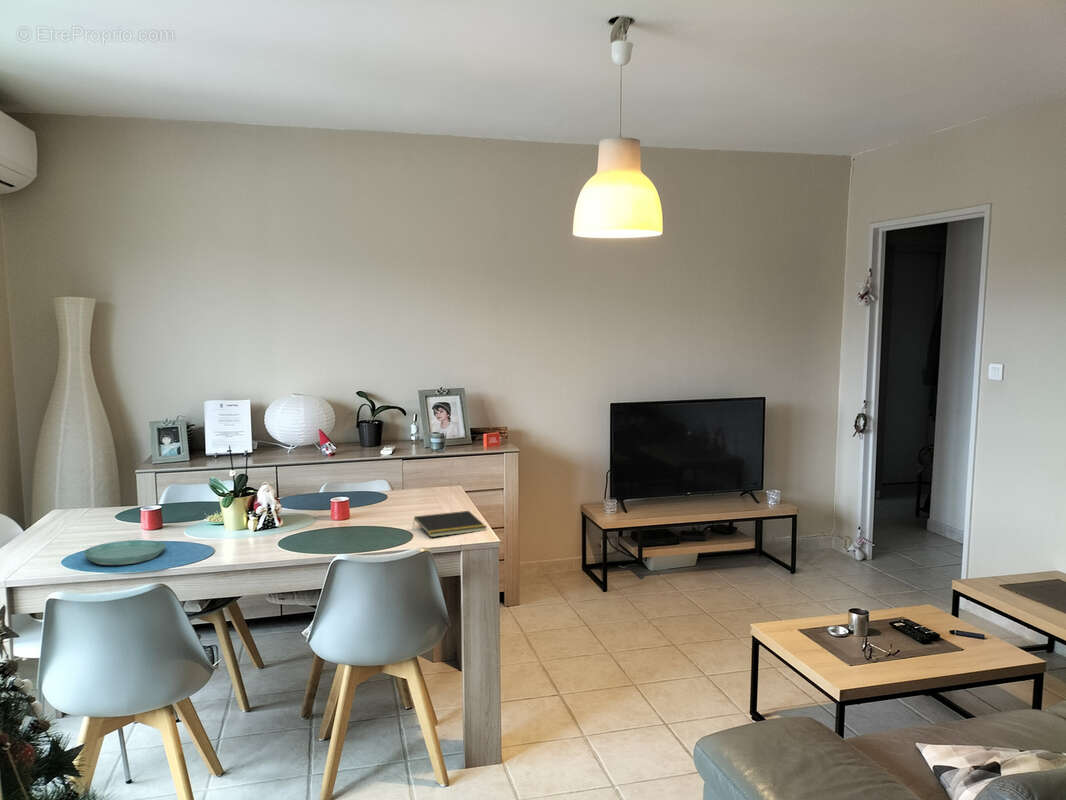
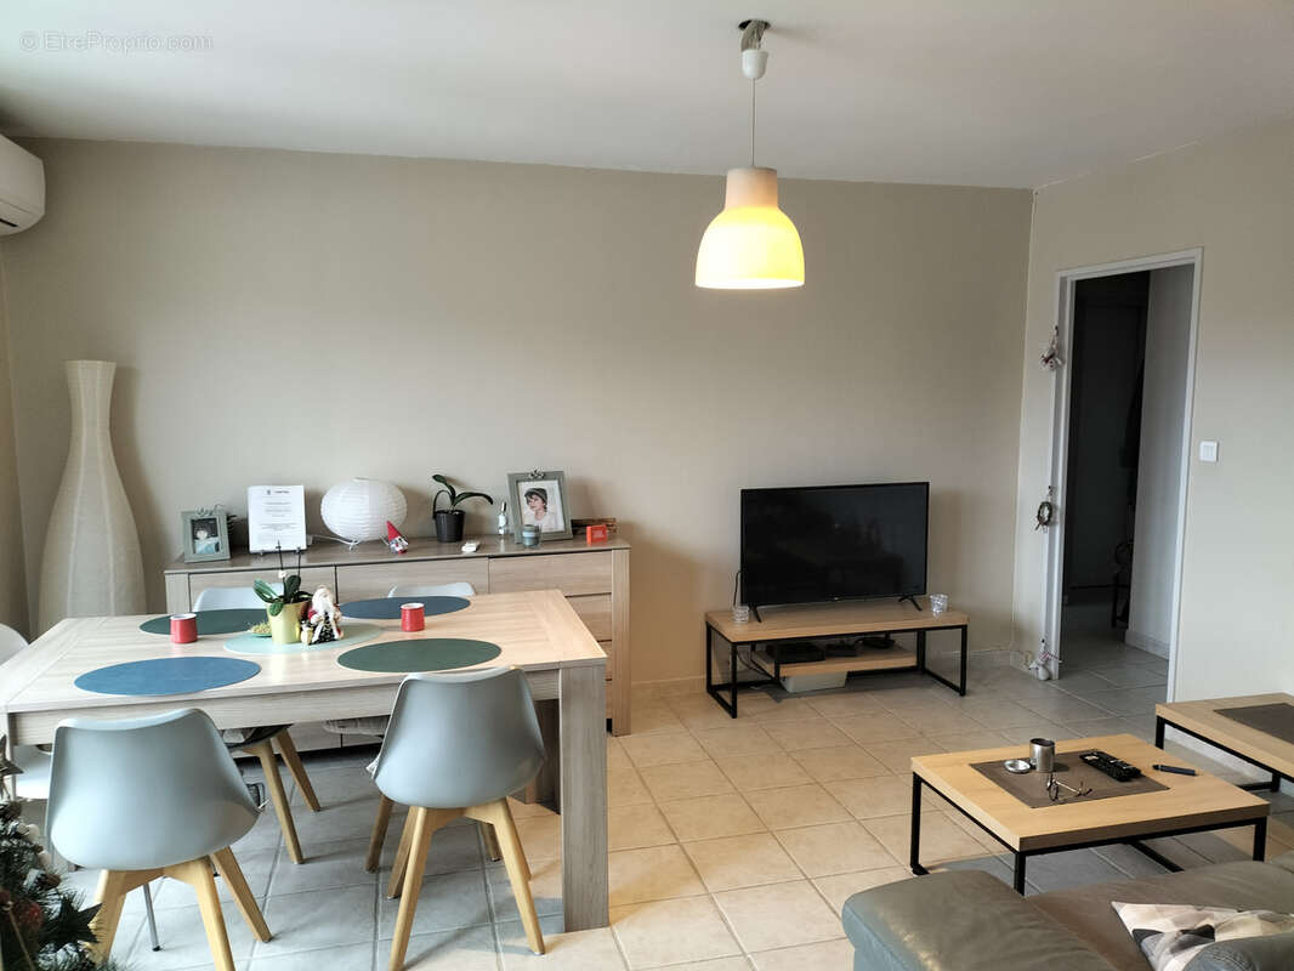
- notepad (450, 523)
- saucer (125, 552)
